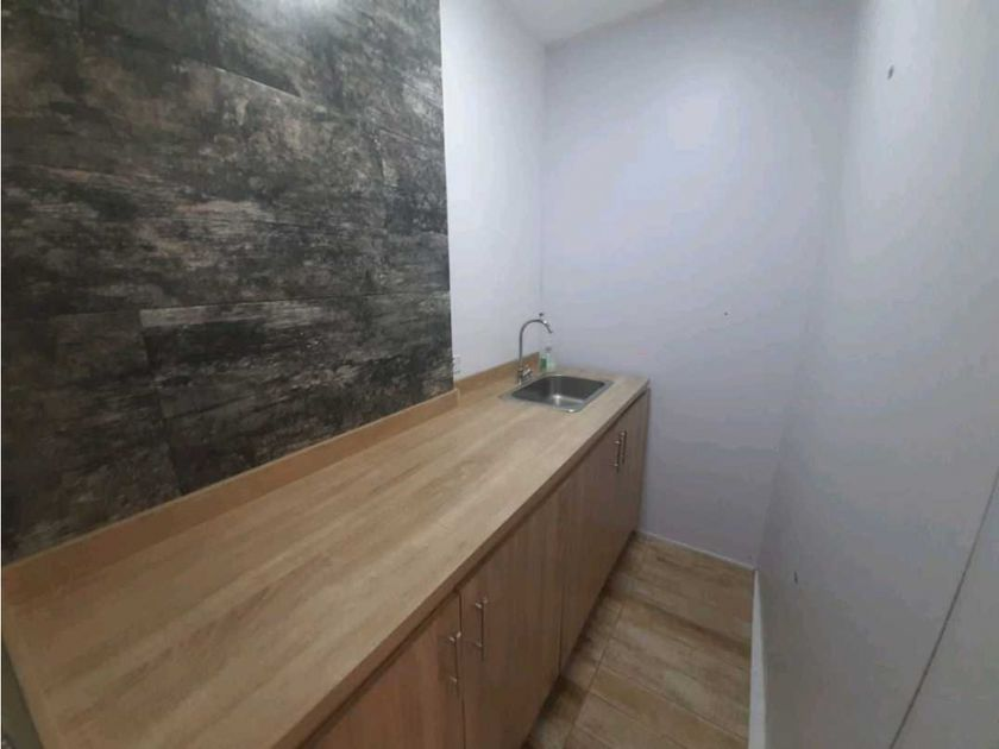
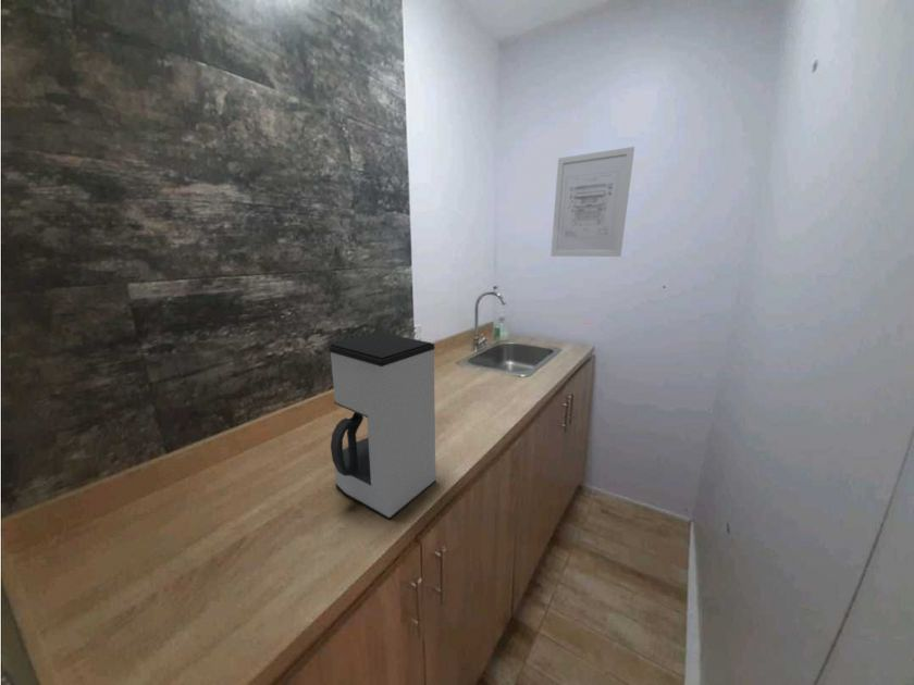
+ coffee maker (373, 418)
+ wall art (589, 205)
